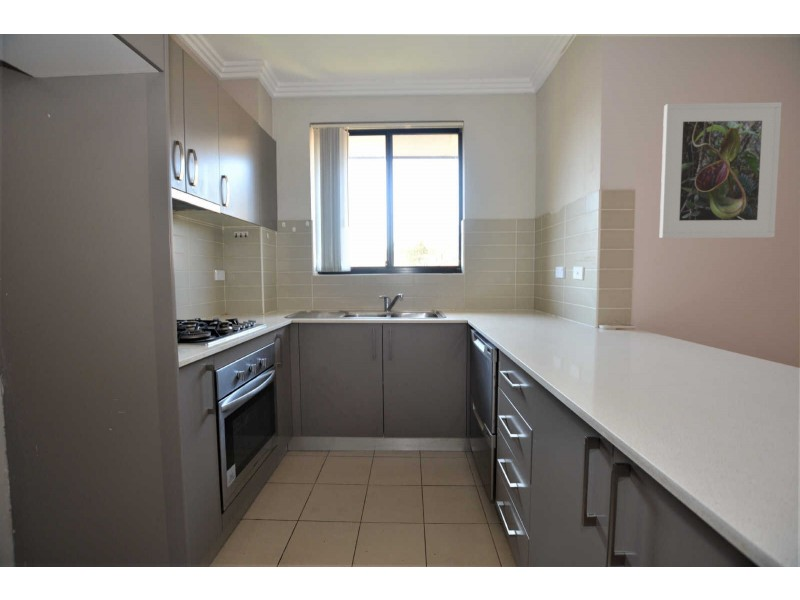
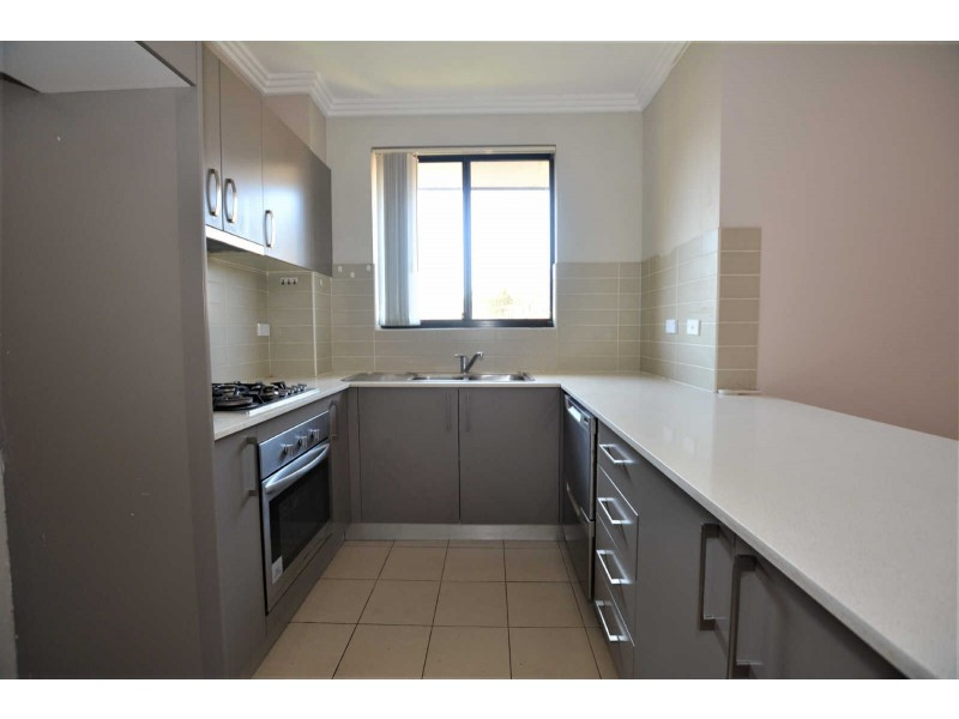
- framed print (719, 171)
